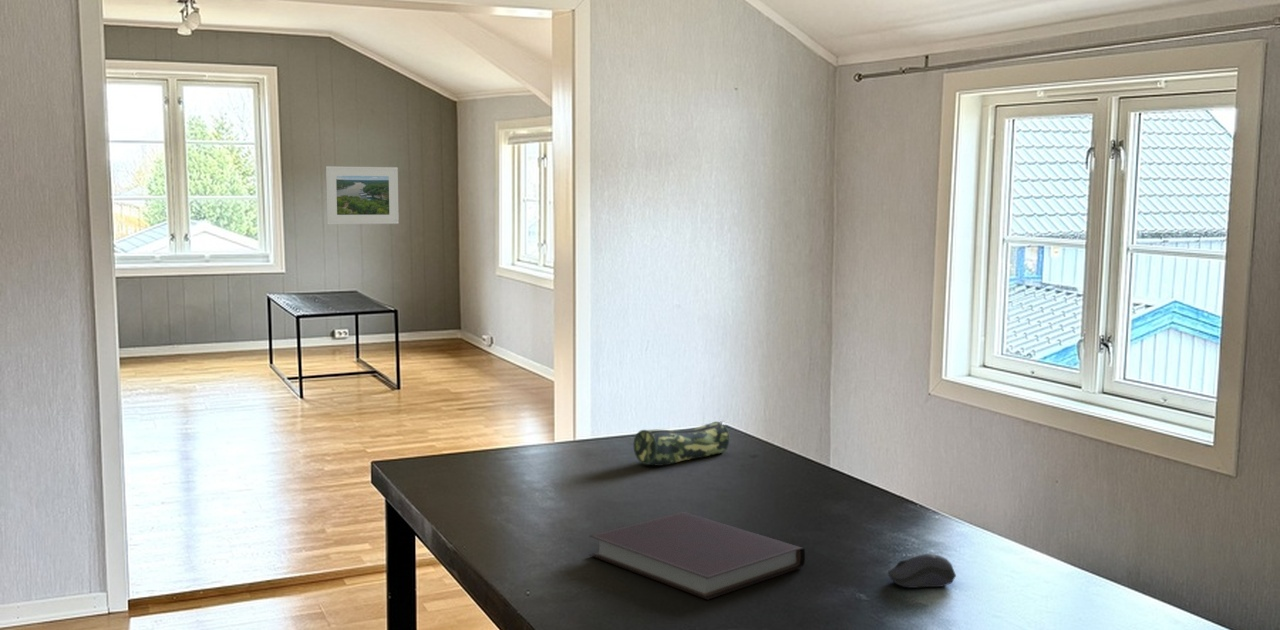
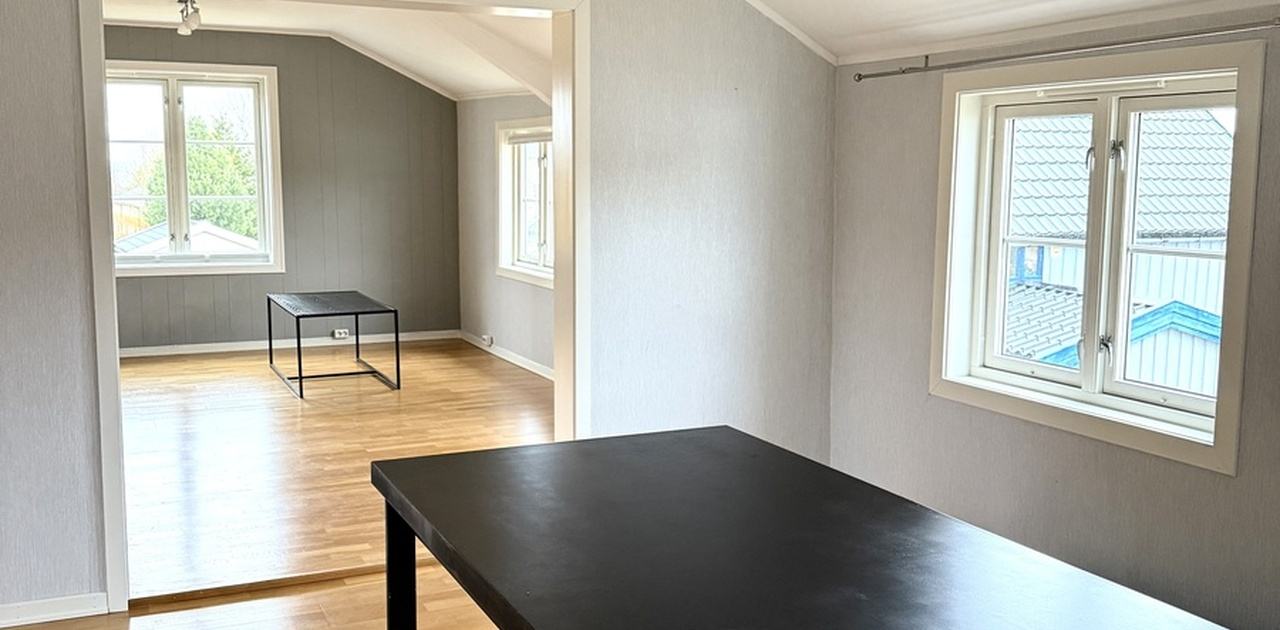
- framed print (362, 195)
- notebook (695, 550)
- computer mouse (922, 568)
- pencil case (683, 441)
